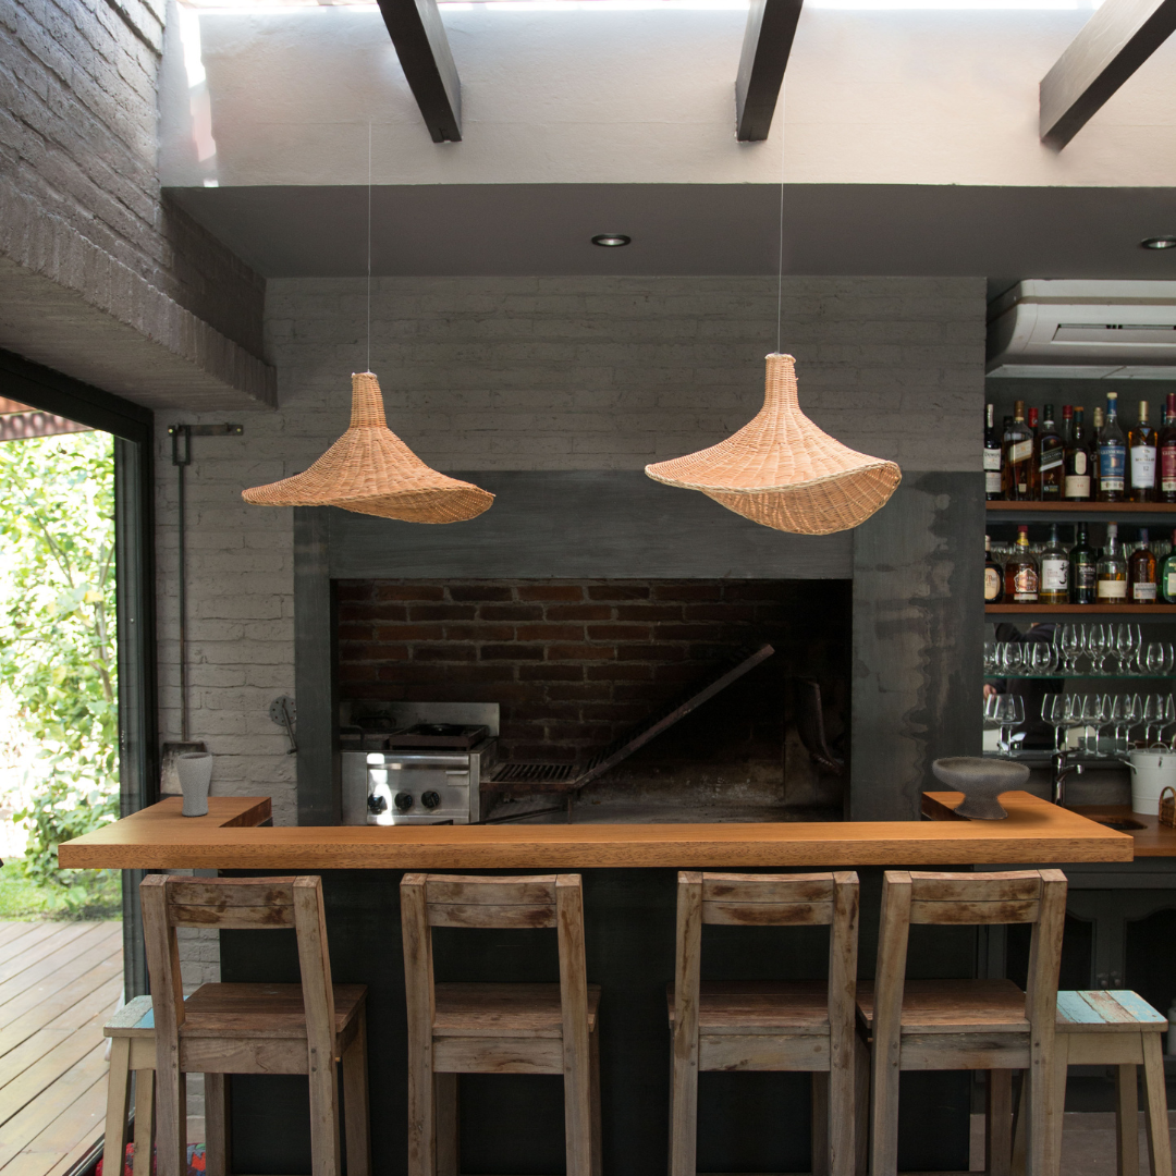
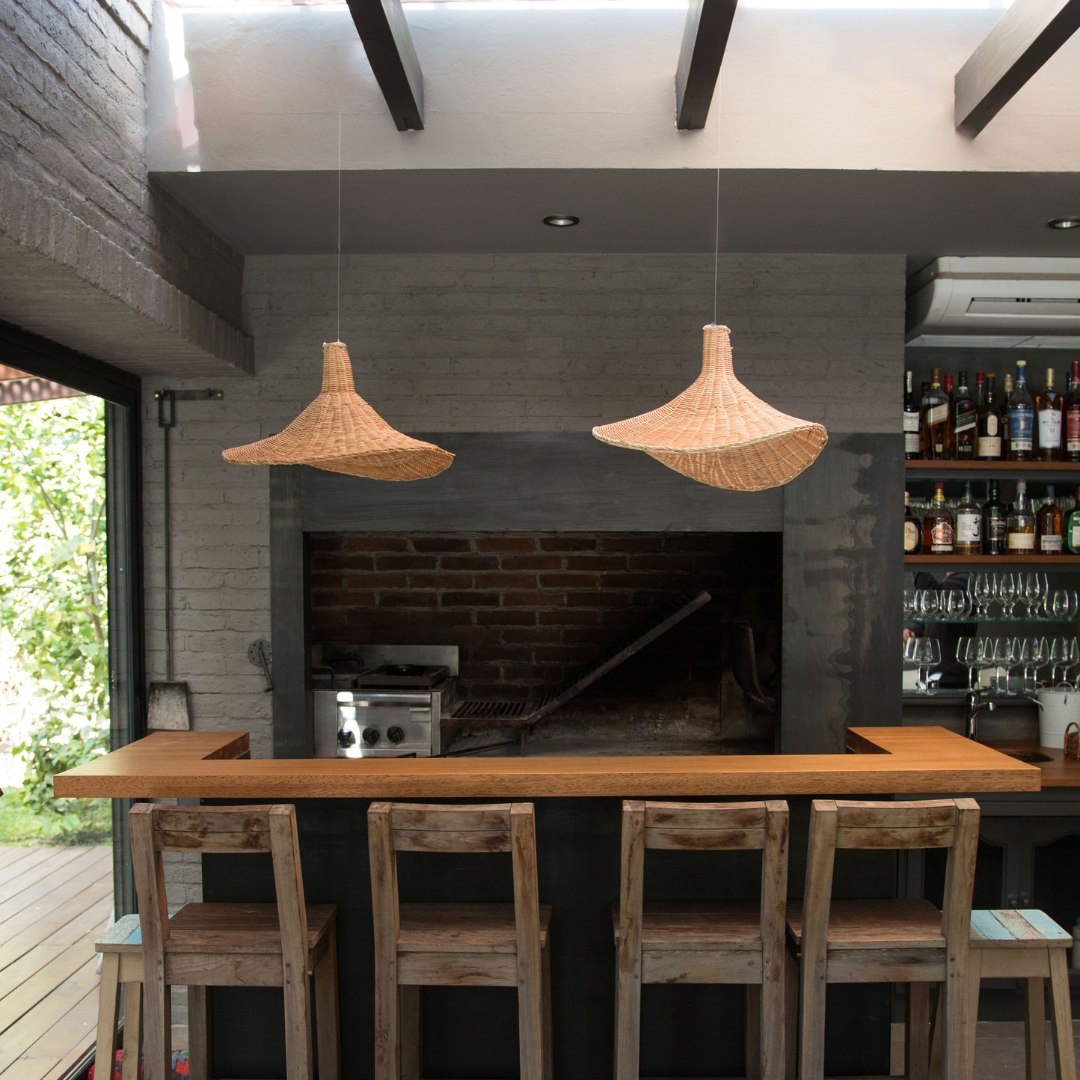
- drinking glass (195, 784)
- bowl (979, 788)
